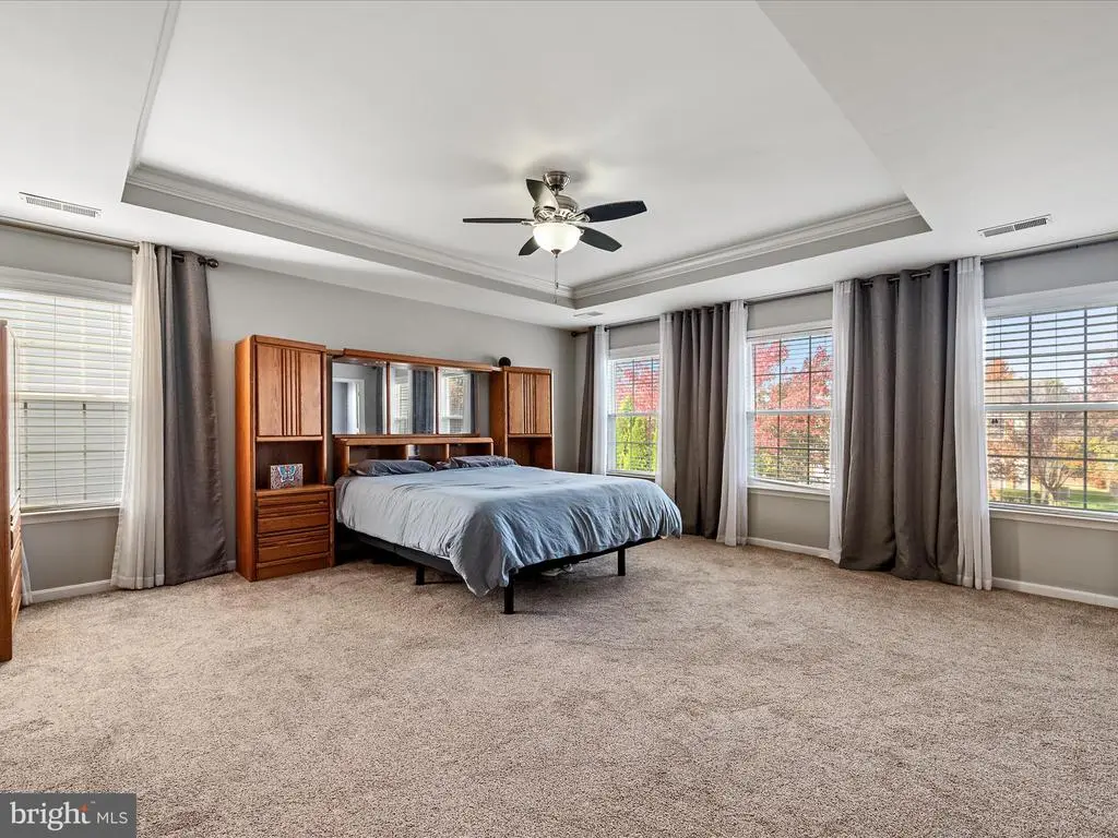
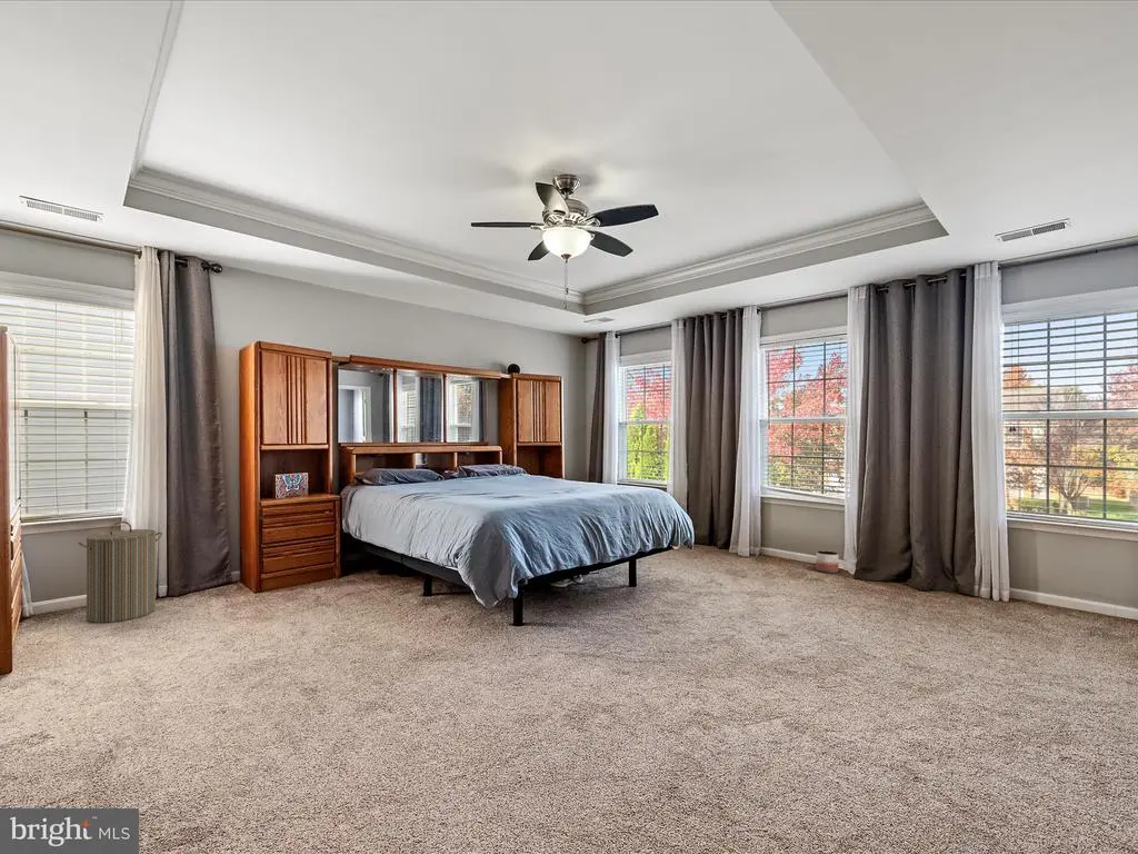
+ planter (827, 562)
+ laundry hamper (121, 567)
